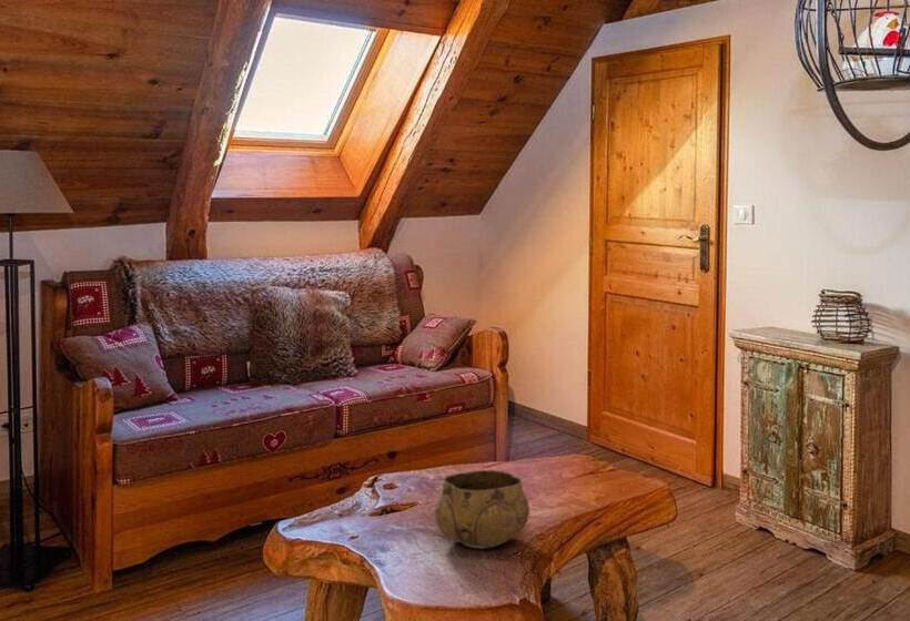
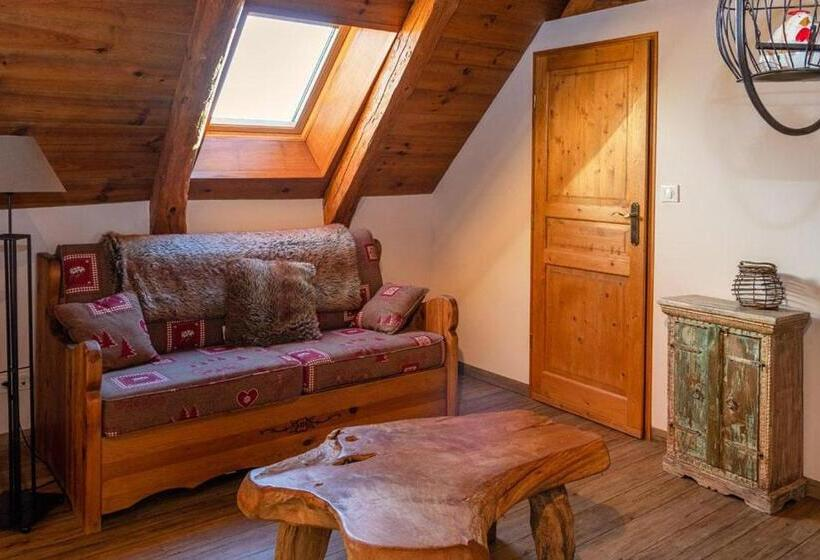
- decorative bowl (482, 510)
